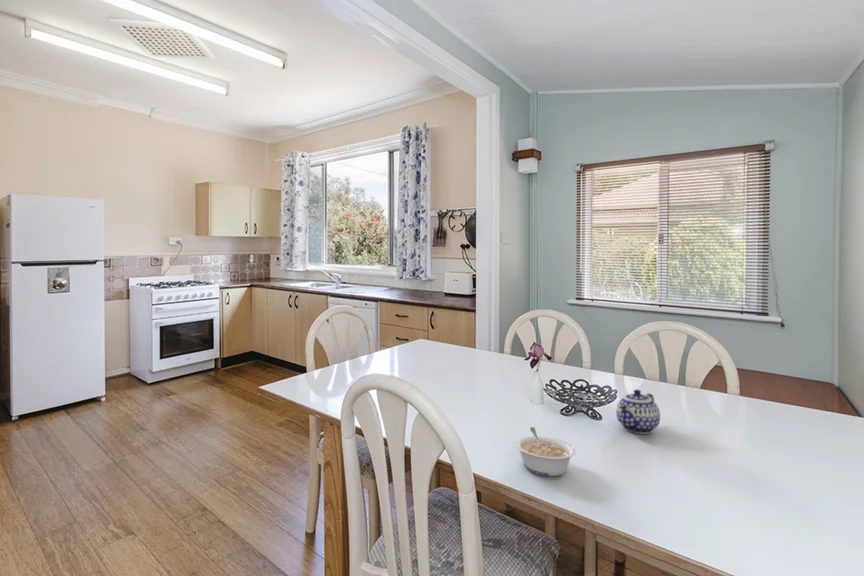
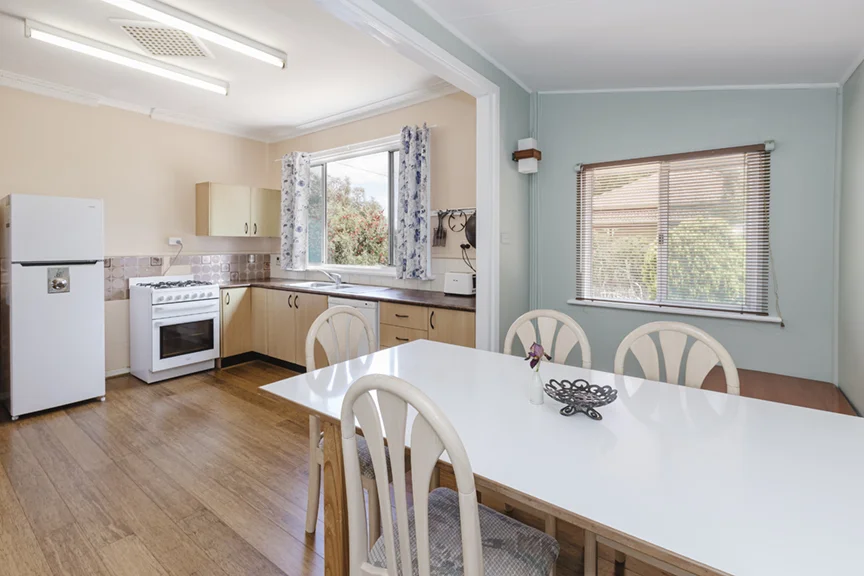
- legume (542, 453)
- teapot (637, 409)
